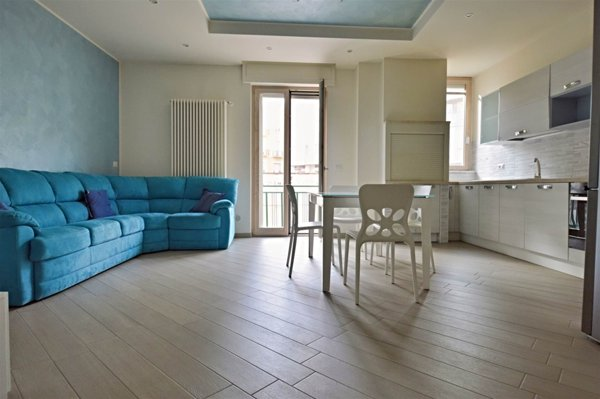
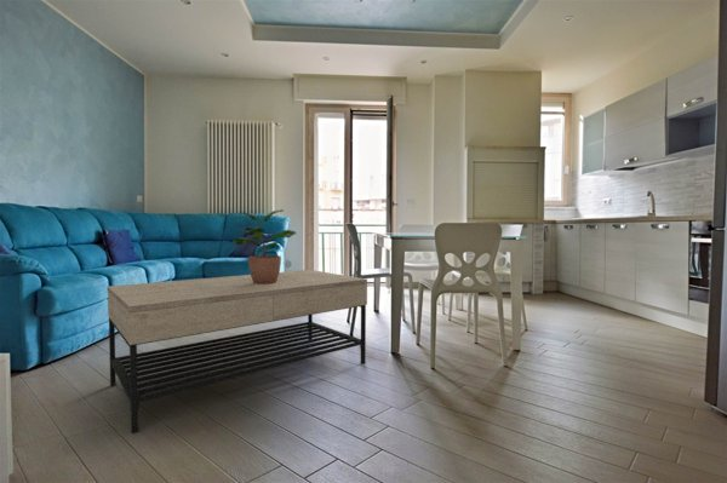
+ potted plant (262, 246)
+ coffee table (247, 324)
